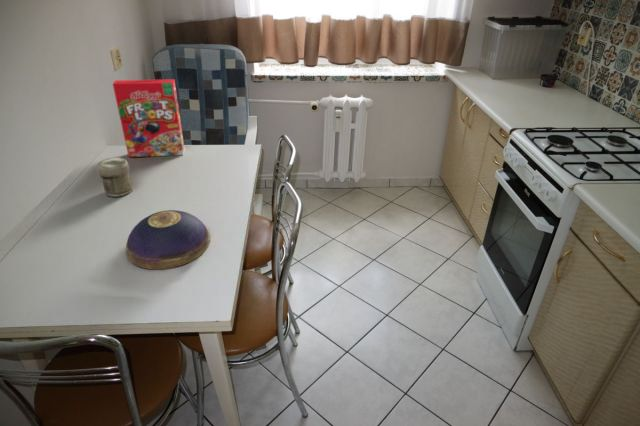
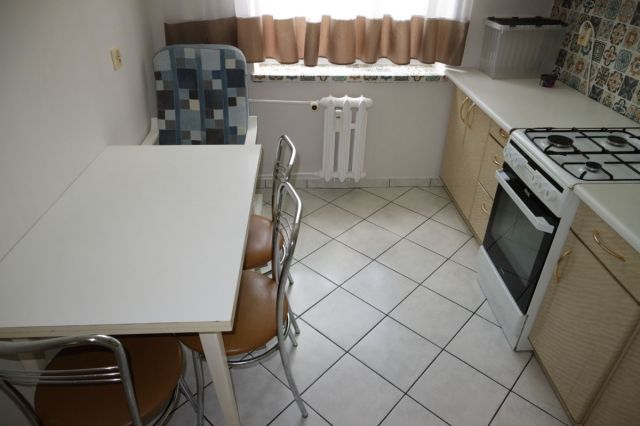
- cereal box (151, 118)
- jar (115, 177)
- decorative bowl (166, 230)
